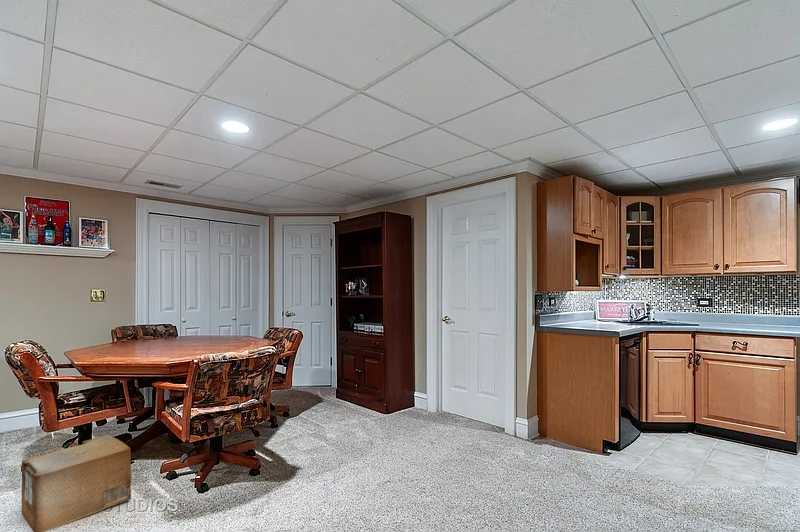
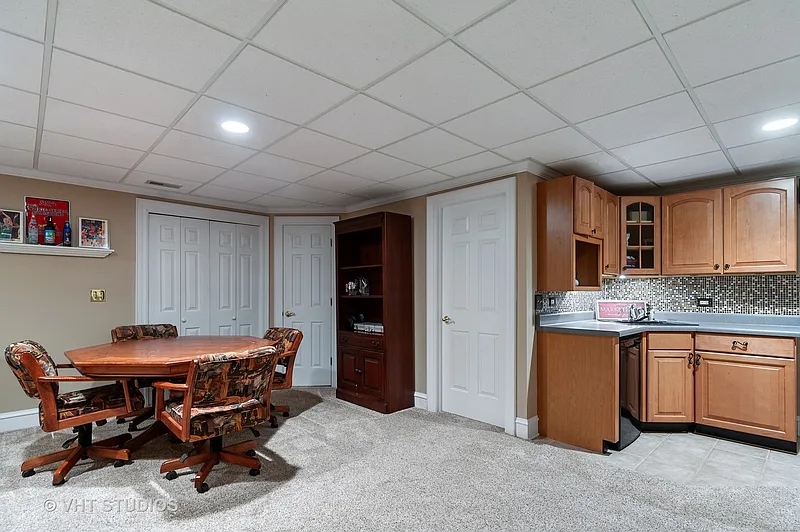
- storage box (76, 479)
